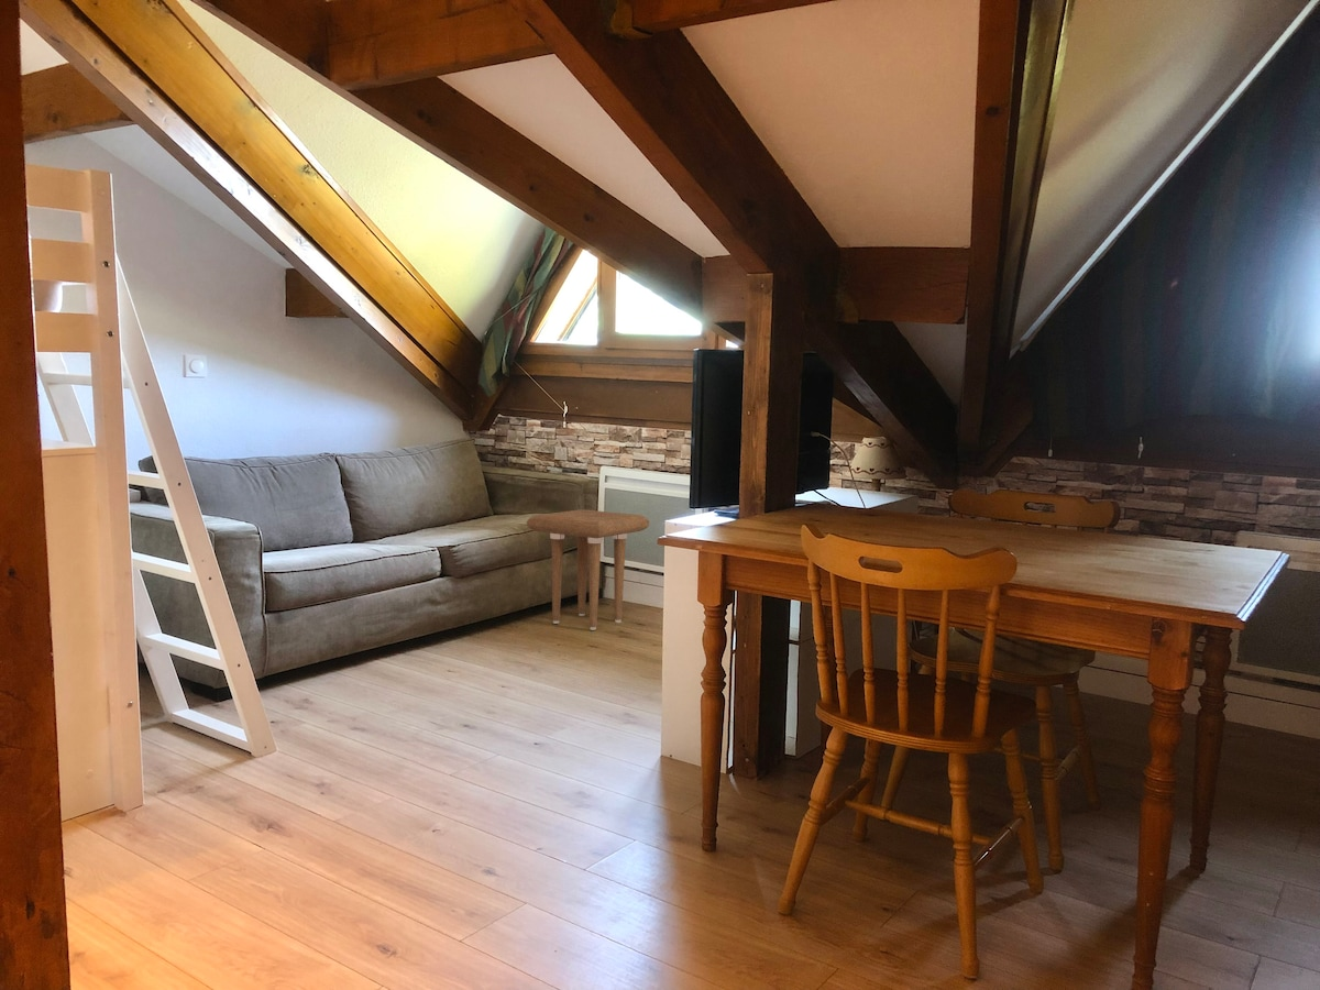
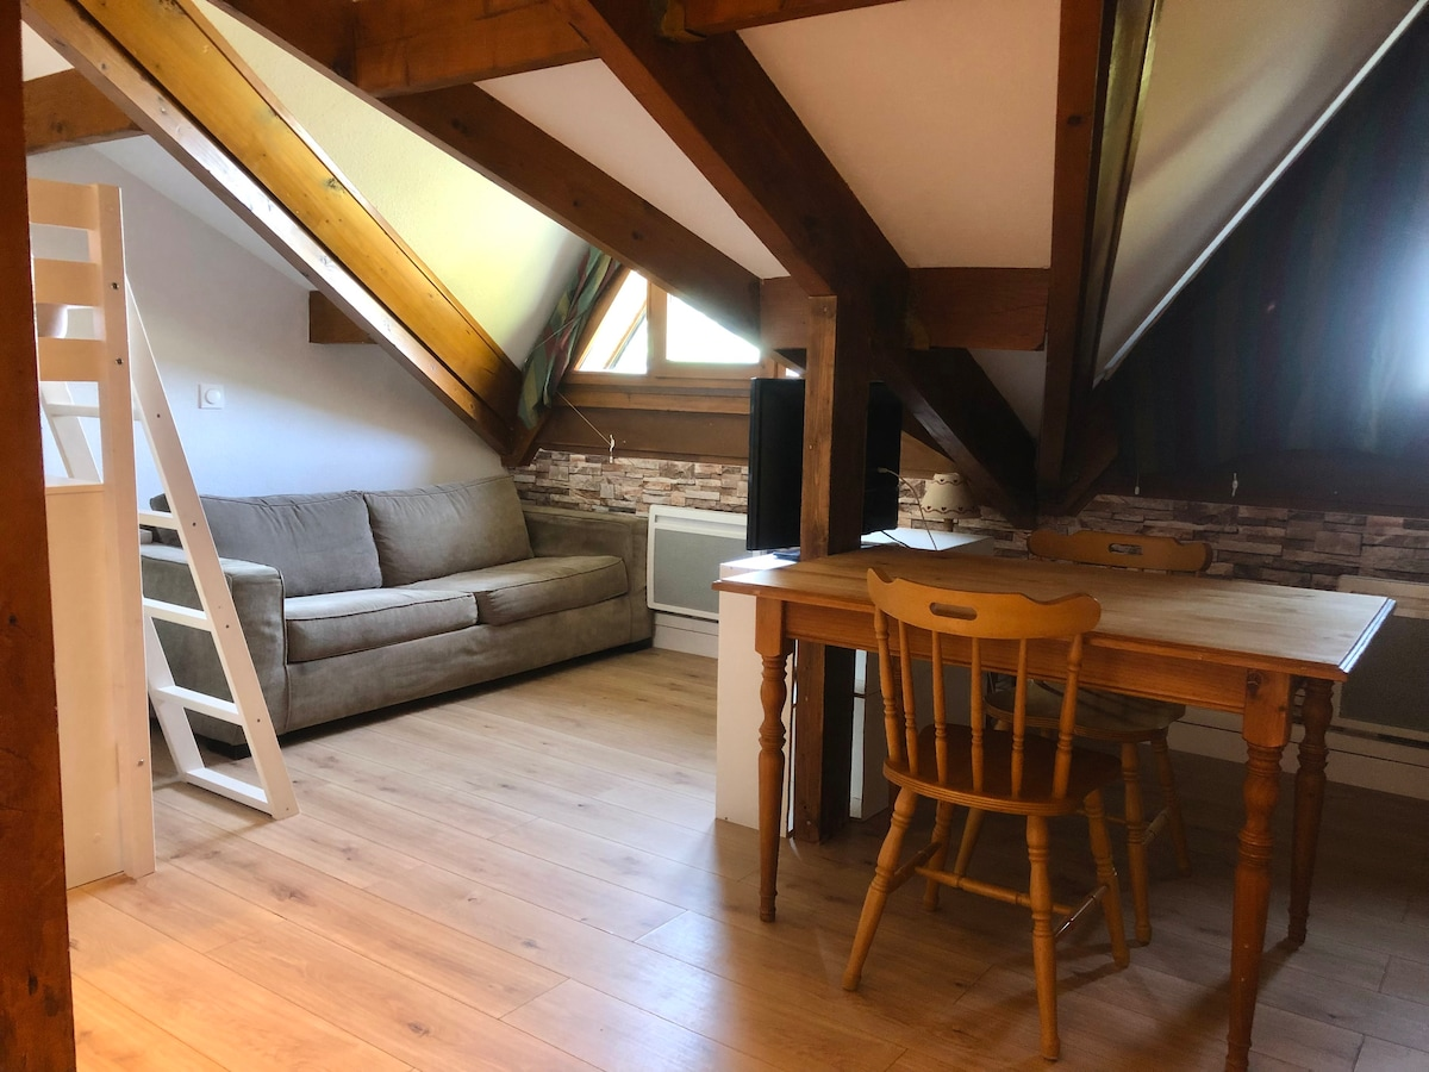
- side table (588, 569)
